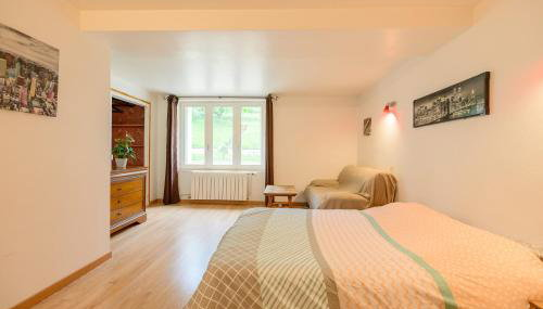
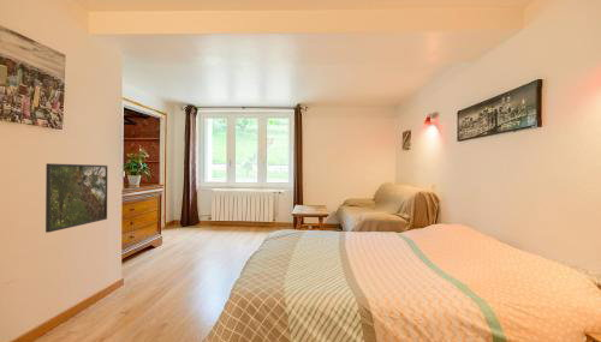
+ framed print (79, 194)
